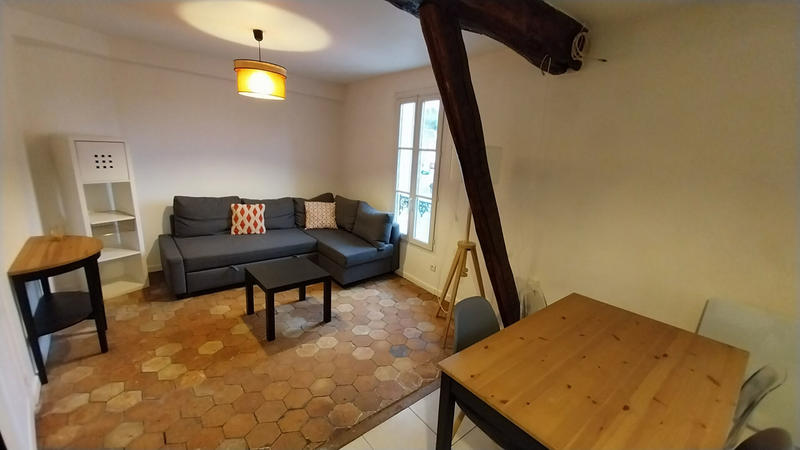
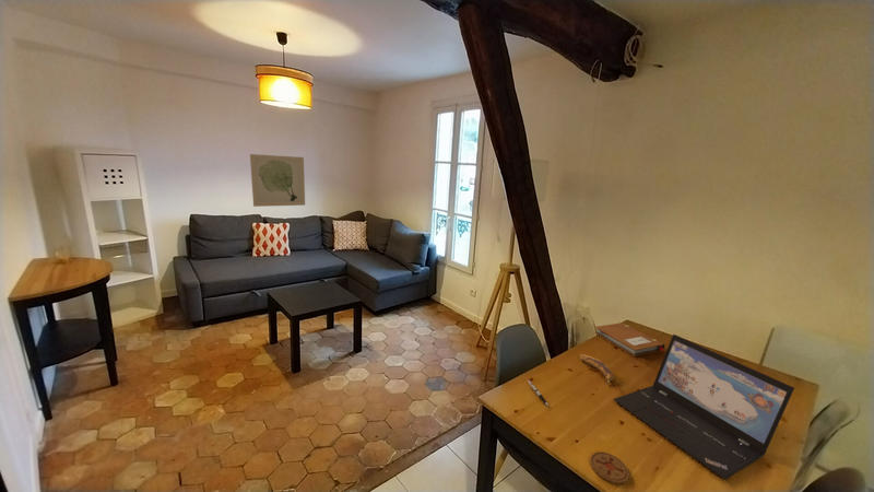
+ notebook (629, 338)
+ pen (538, 393)
+ wall art (279, 180)
+ coaster (609, 467)
+ laptop (694, 395)
+ banana (597, 365)
